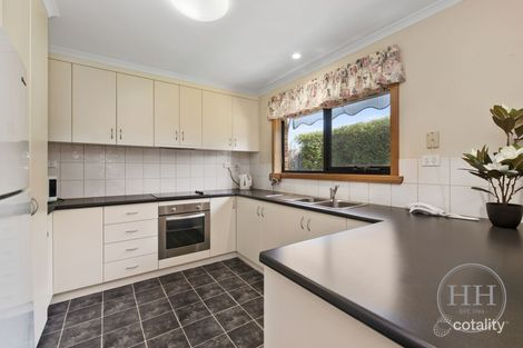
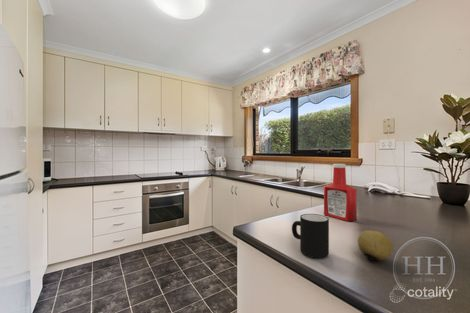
+ soap bottle (339, 190)
+ mug (308, 233)
+ fruit (374, 245)
